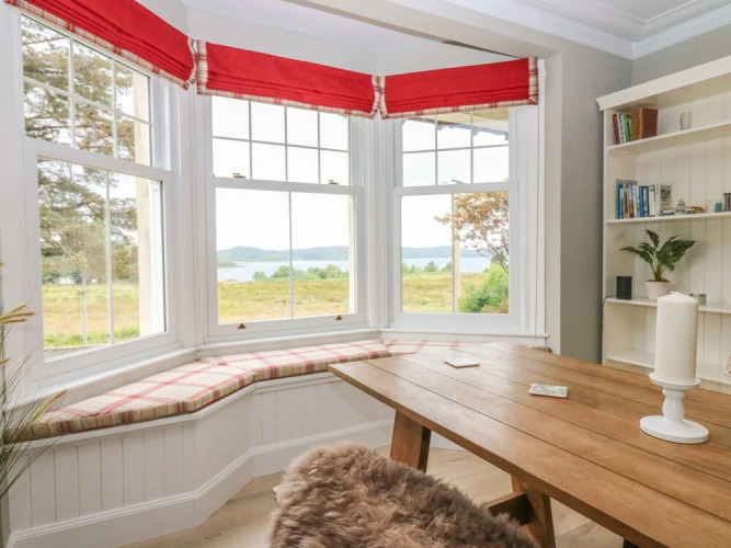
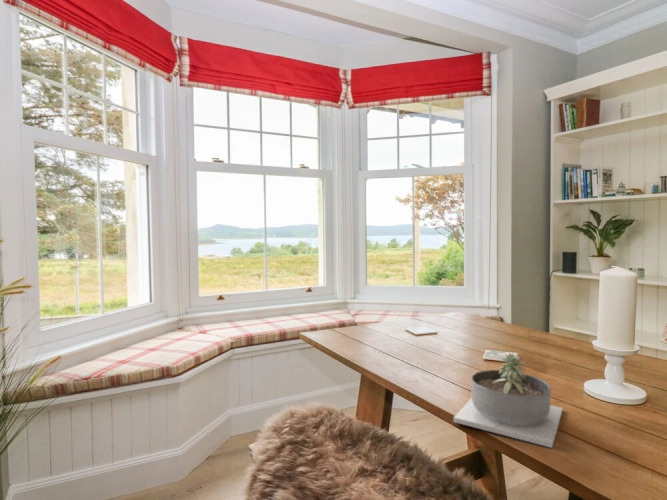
+ succulent planter (509, 385)
